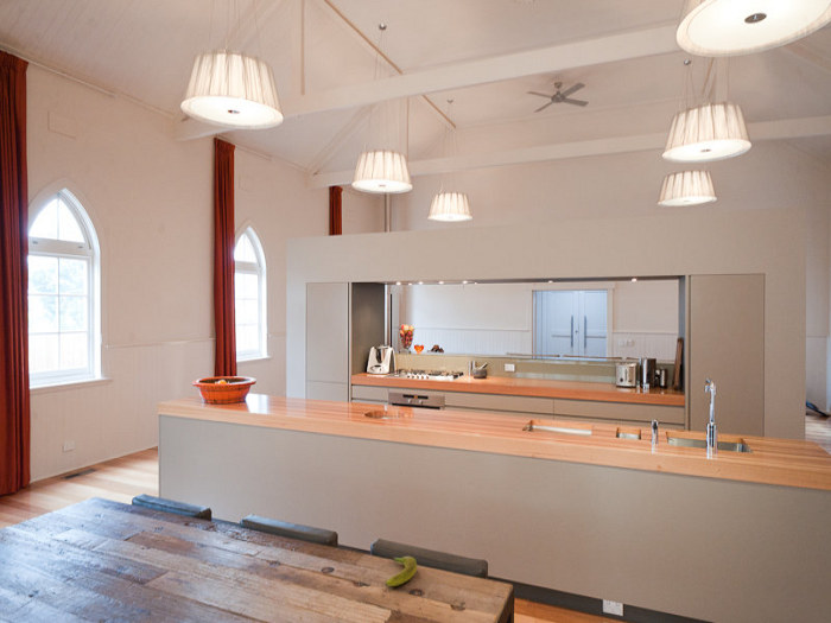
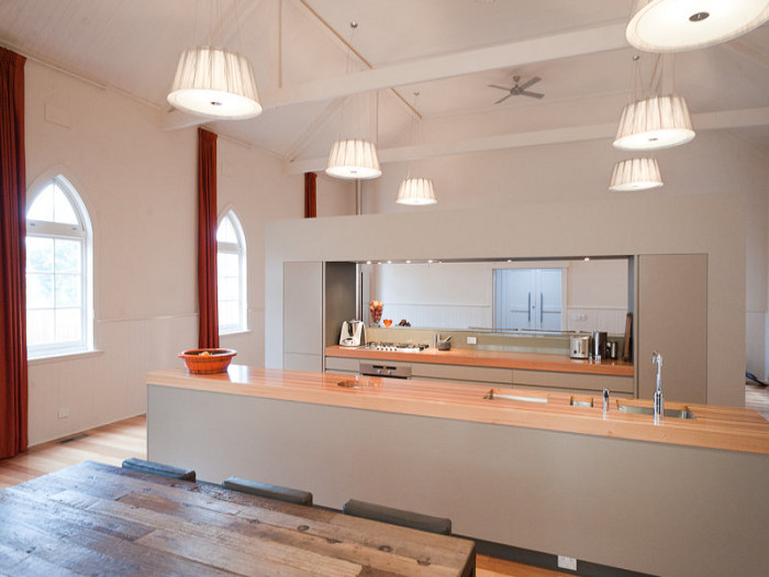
- banana (402, 570)
